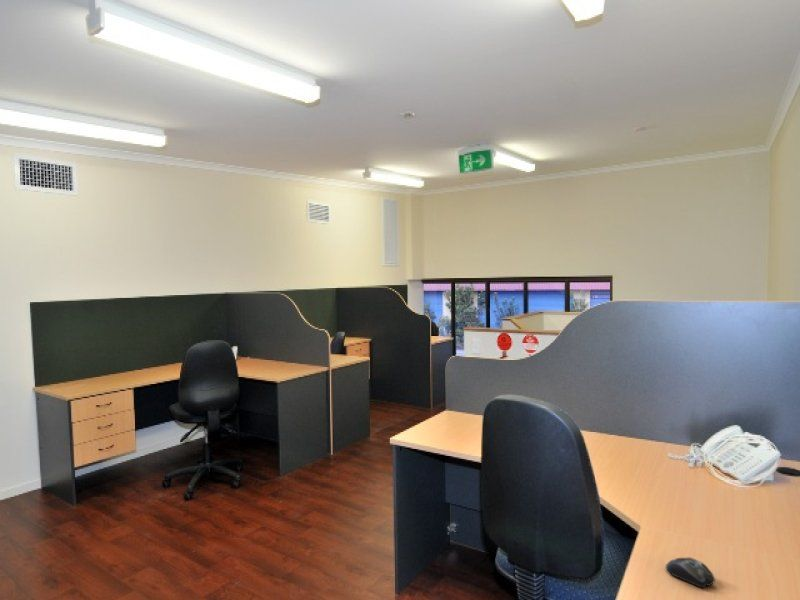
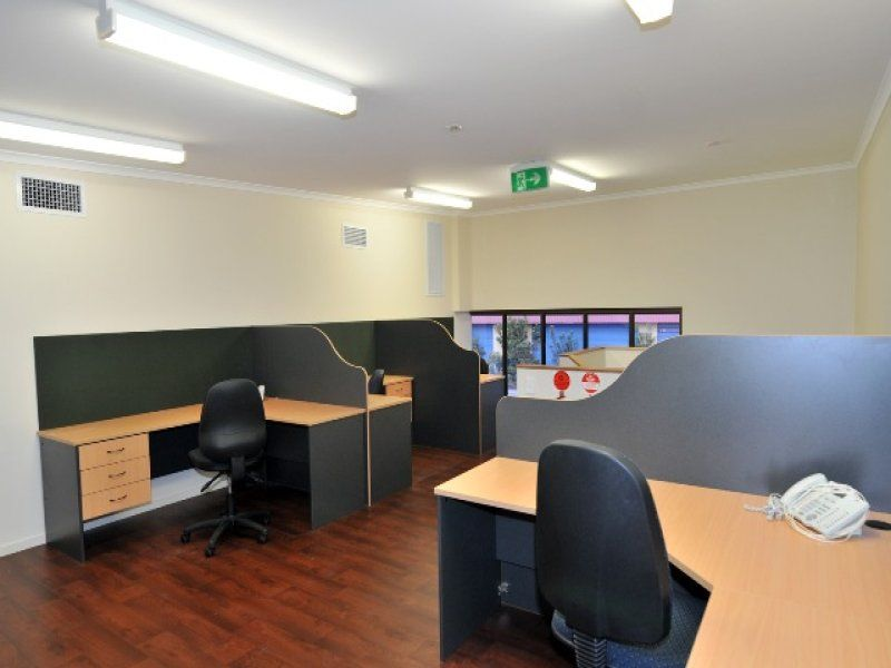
- computer mouse (689, 569)
